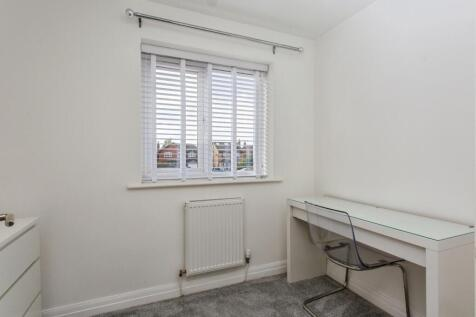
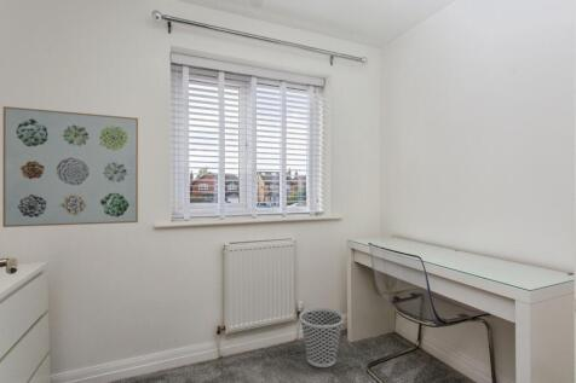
+ wall art (75, 168)
+ wastebasket (321, 337)
